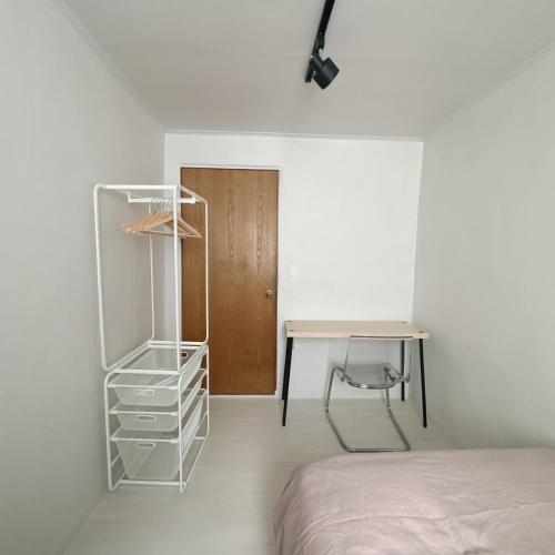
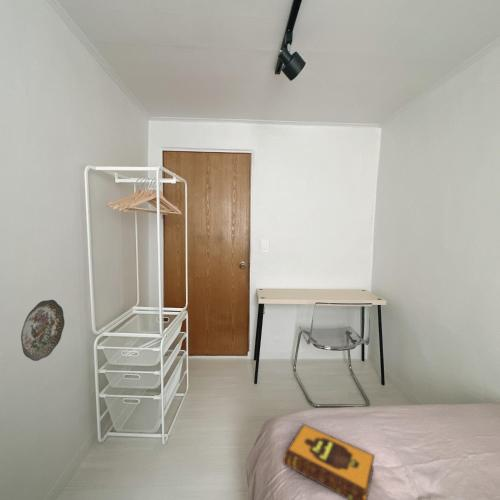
+ hardback book (328, 461)
+ decorative plate (42, 329)
